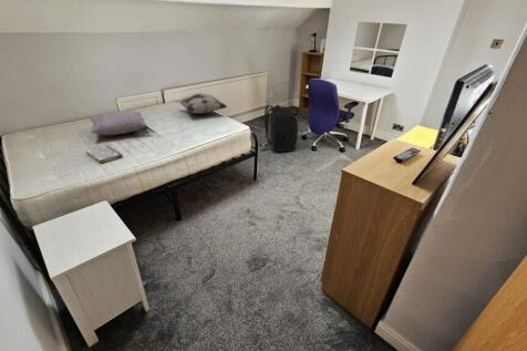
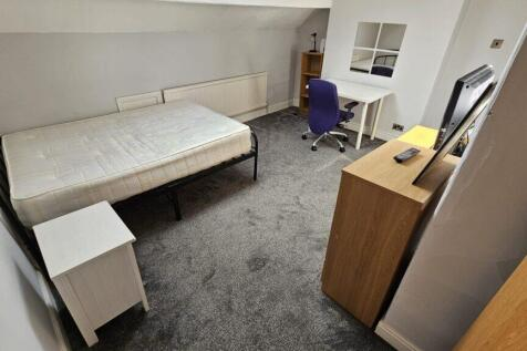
- decorative pillow (199, 103)
- pillow (117, 122)
- book (104, 153)
- backpack (278, 126)
